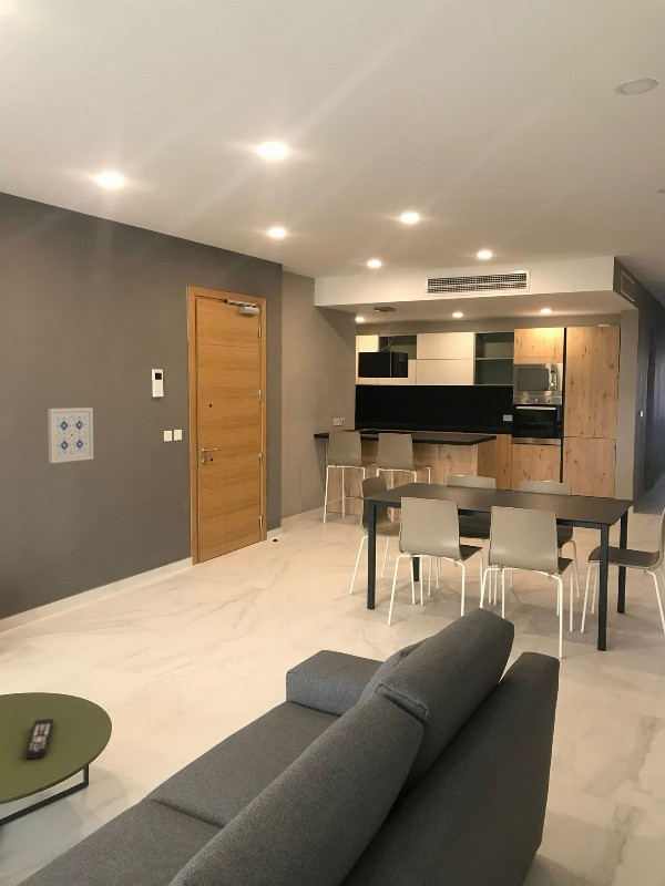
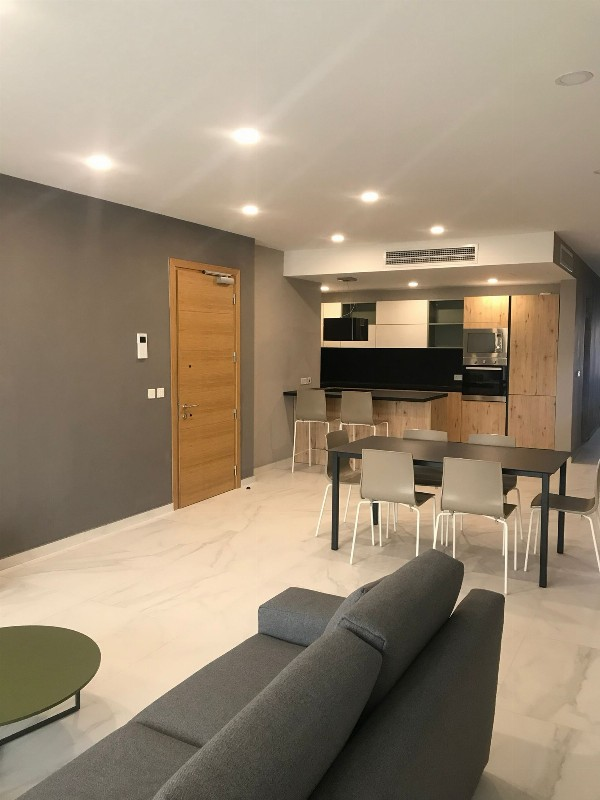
- remote control (40, 738)
- wall art (71, 434)
